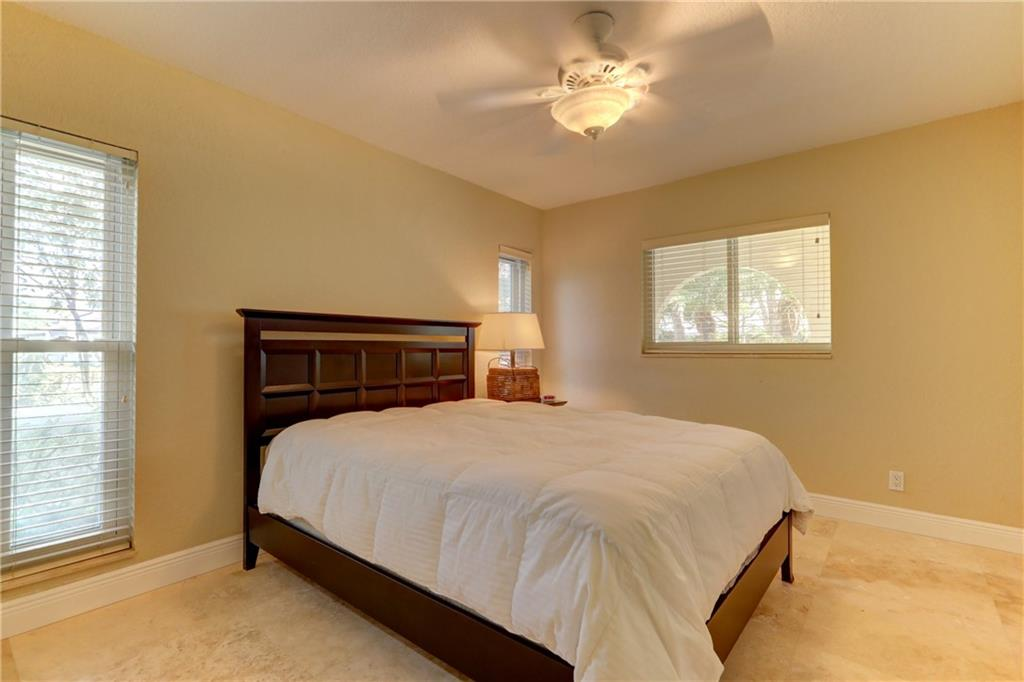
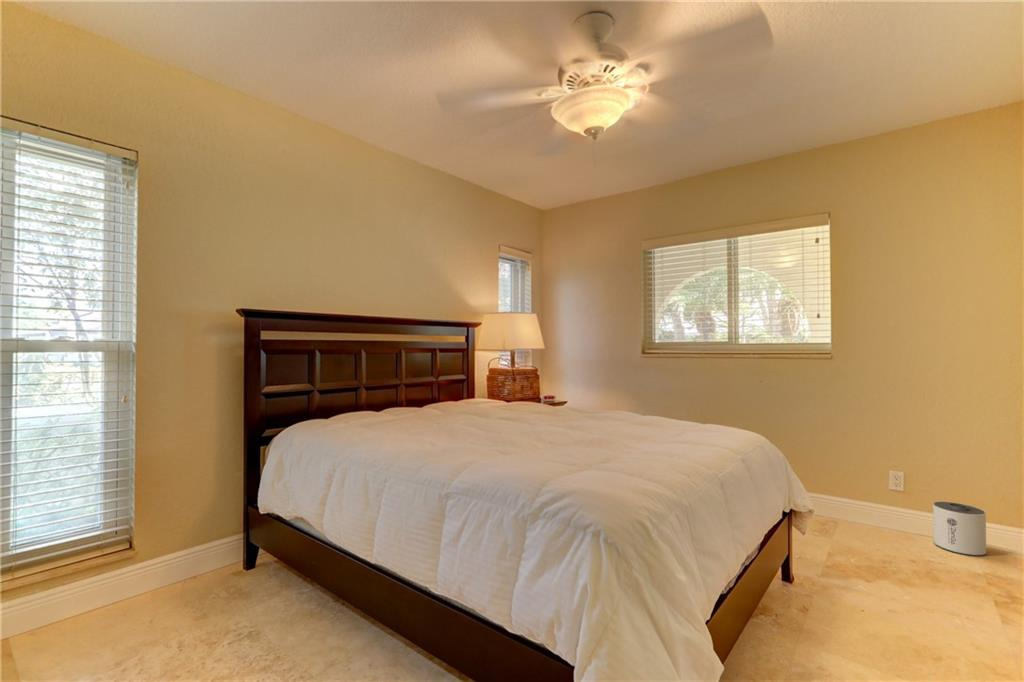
+ humidifier (958, 525)
